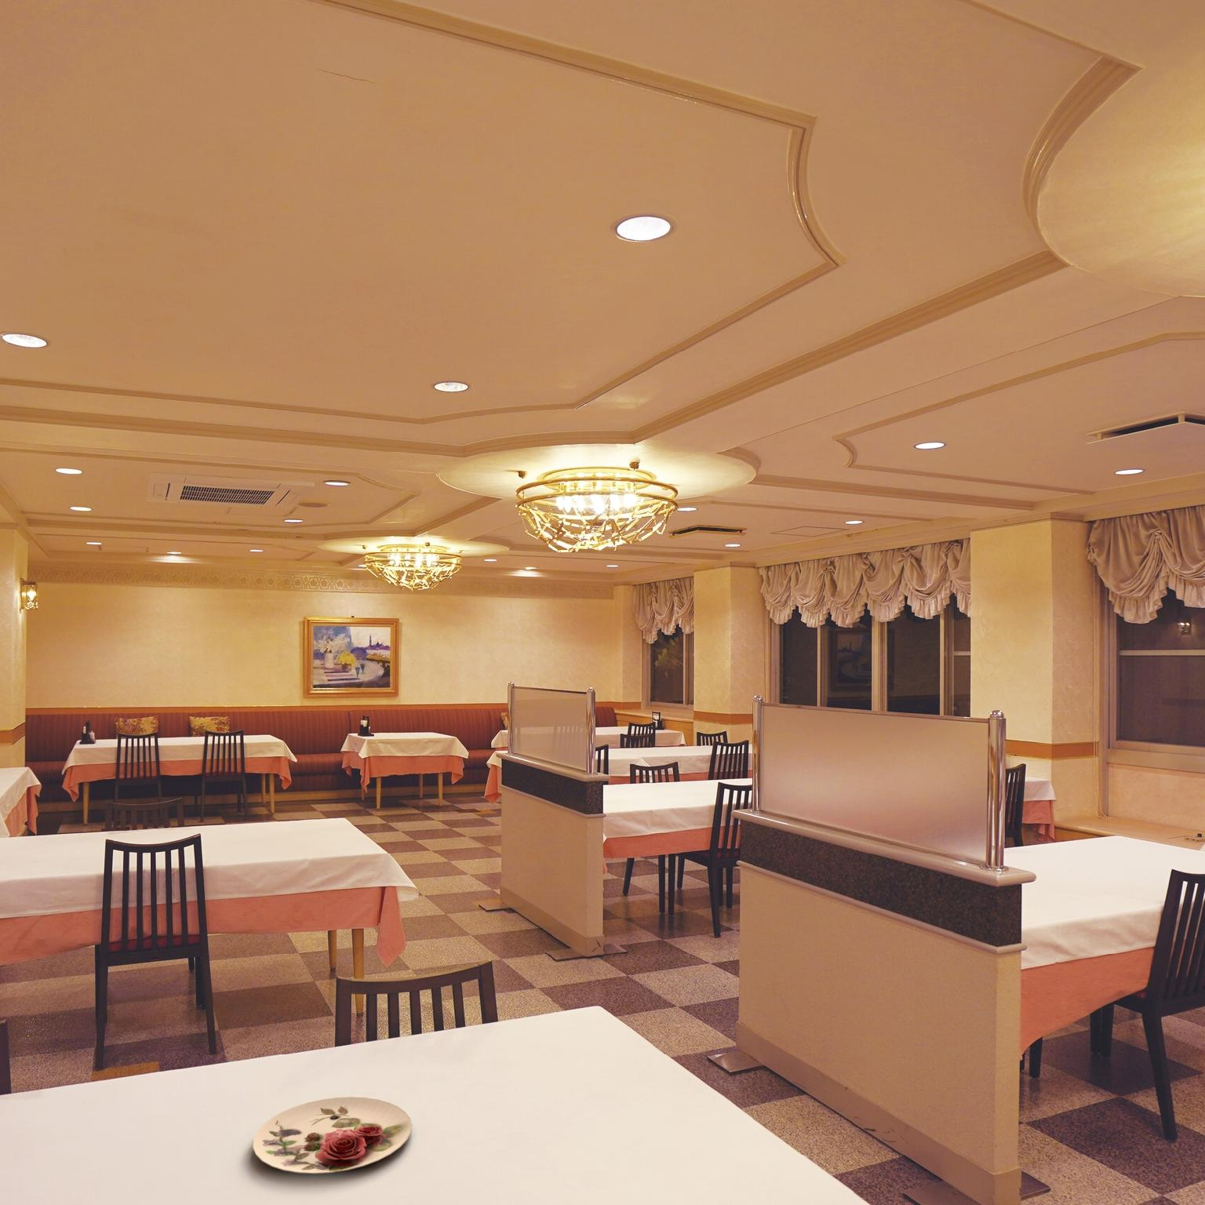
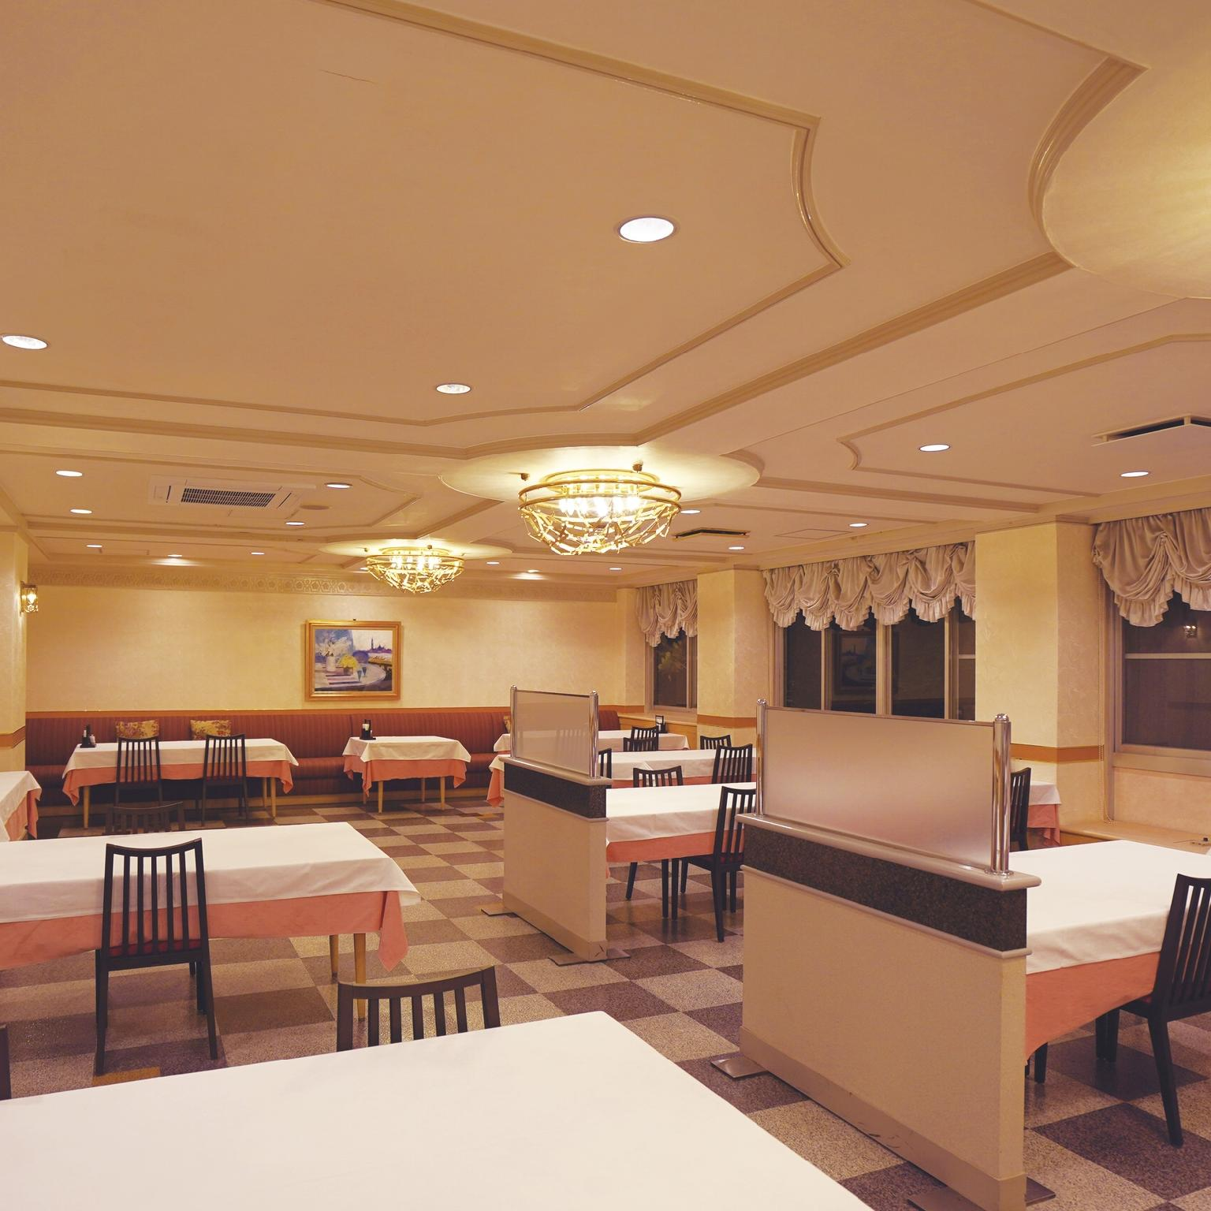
- plate (333, 1131)
